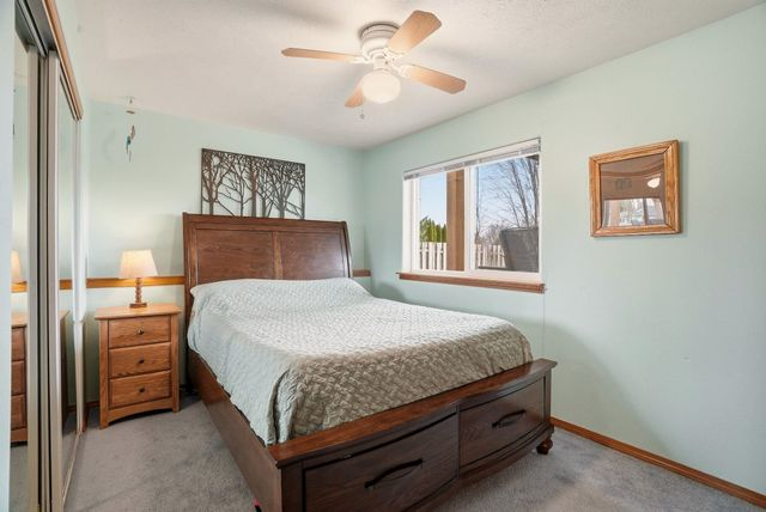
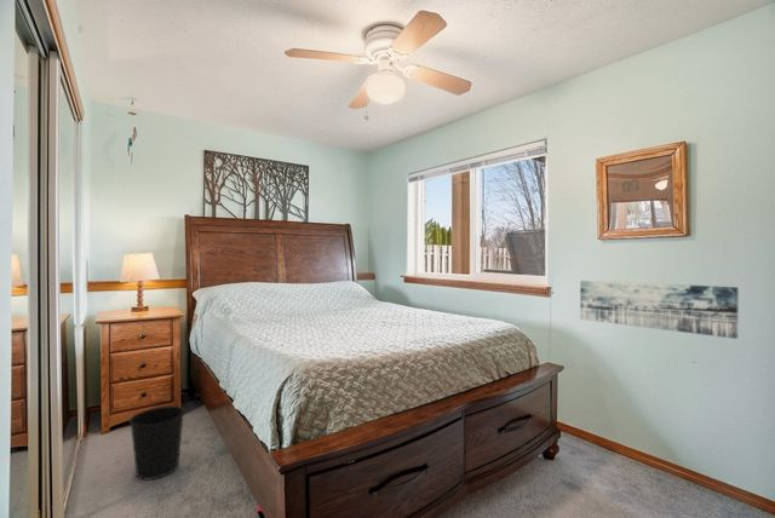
+ wall art (648, 305)
+ wastebasket (157, 442)
